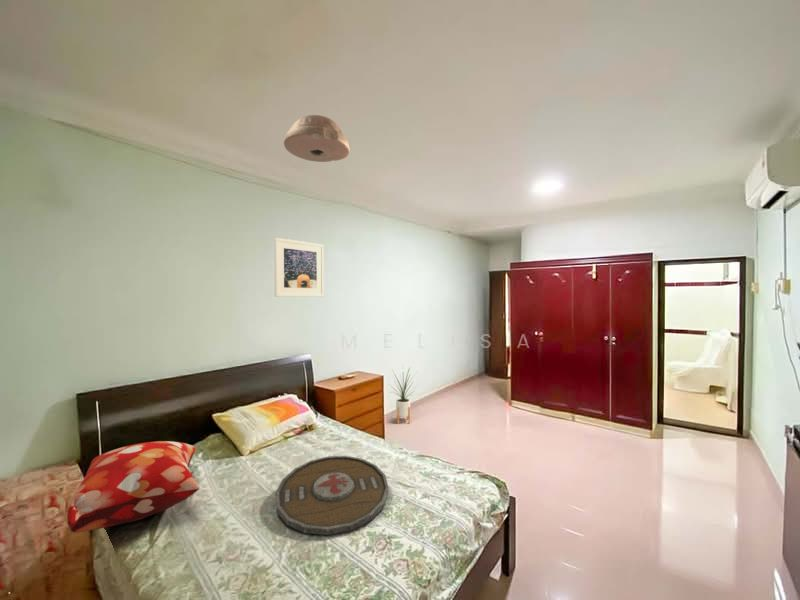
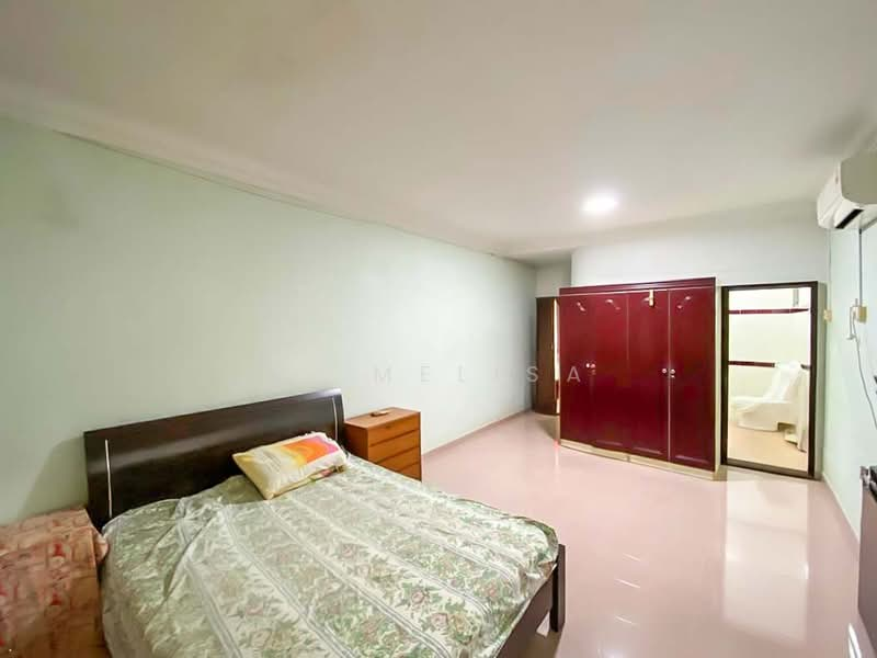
- ceiling light (317, 138)
- decorative pillow (143, 478)
- serving tray (333, 488)
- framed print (300, 269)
- house plant (402, 393)
